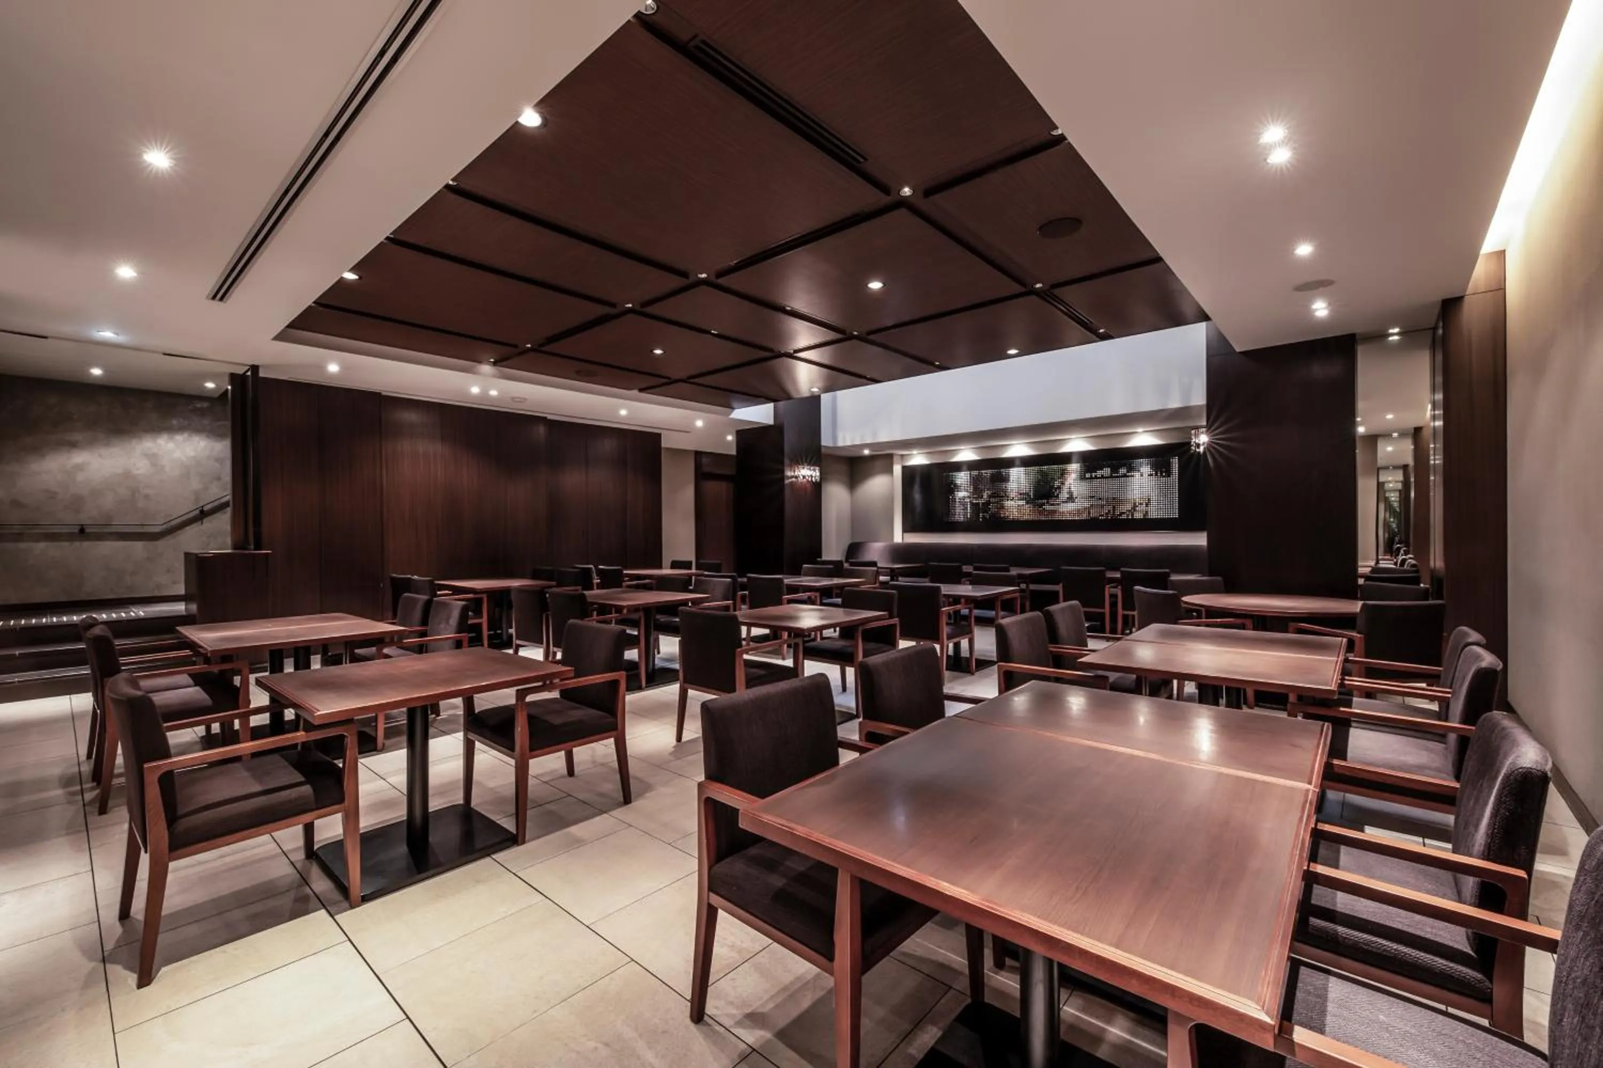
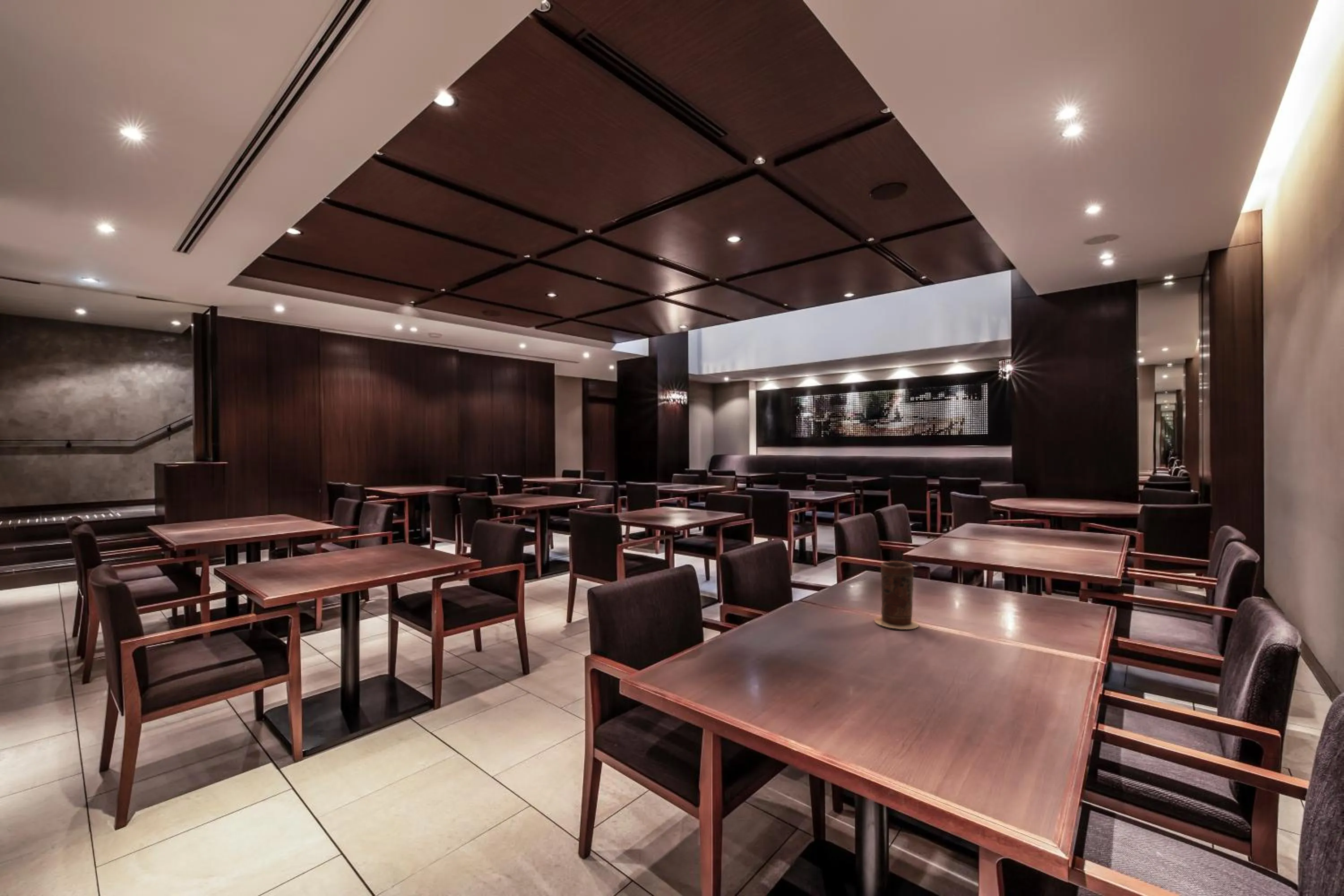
+ vase (896, 594)
